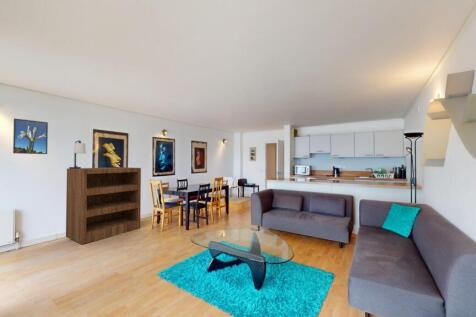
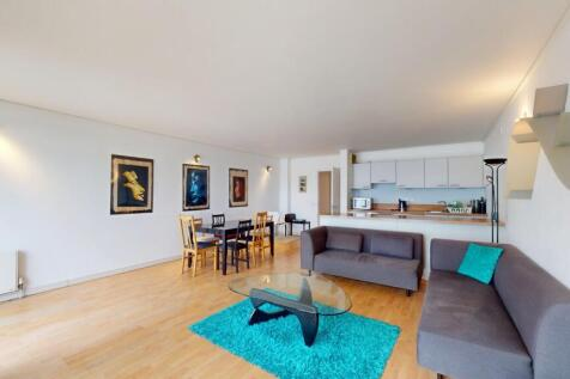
- lamp (77, 152)
- bookshelf (105, 200)
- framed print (31, 137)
